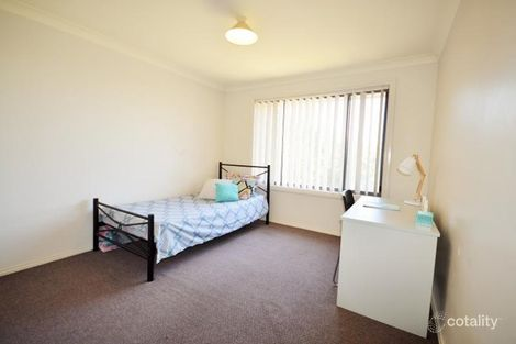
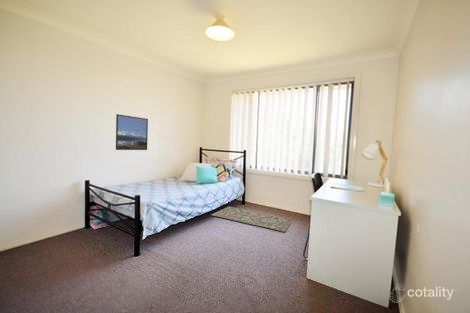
+ rug (252, 217)
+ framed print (132, 133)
